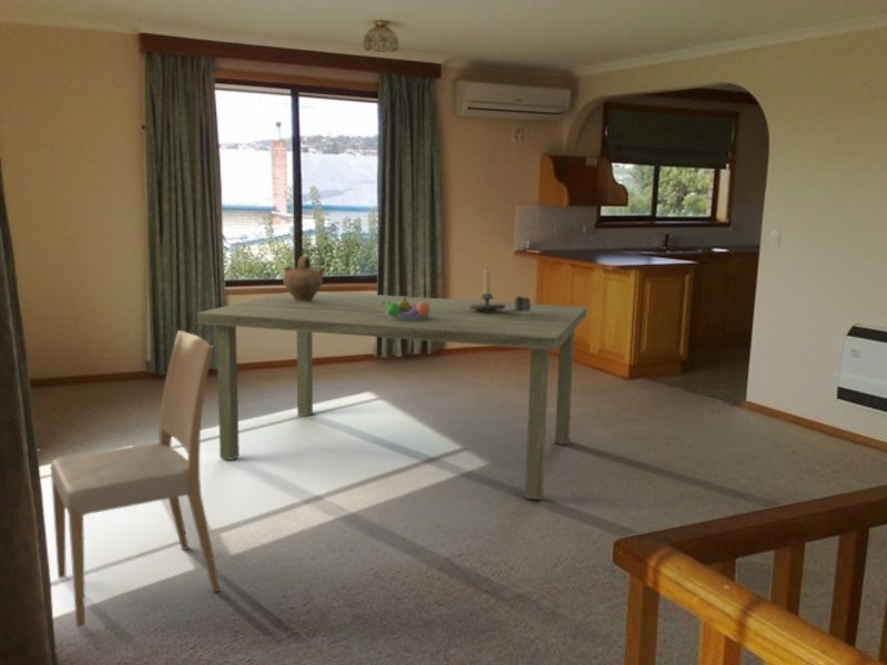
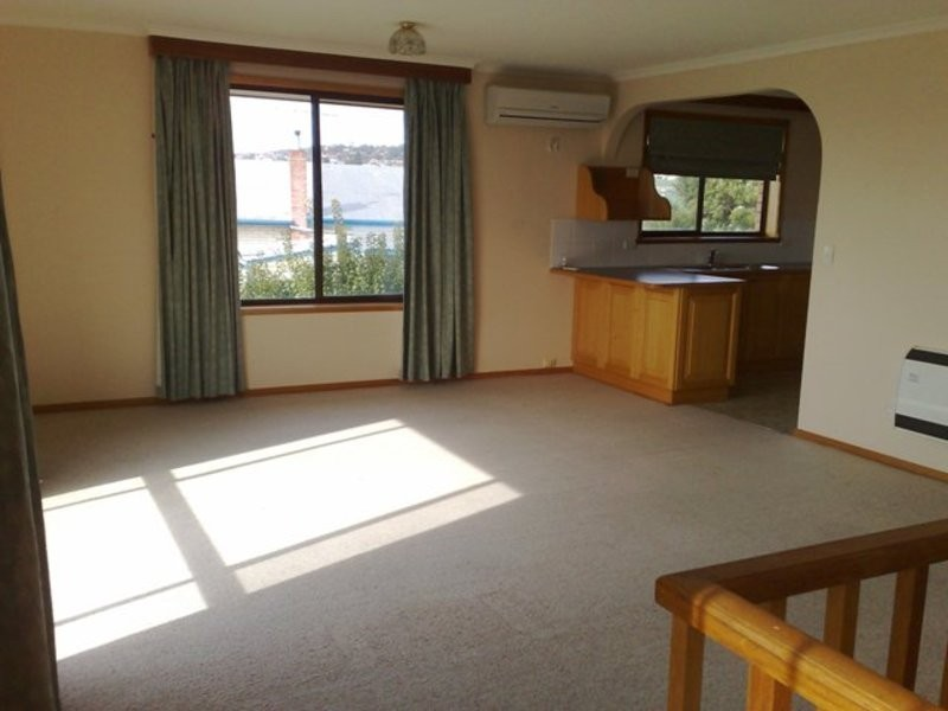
- dining table (402, 338)
- fruit bowl (406, 308)
- jug (304, 277)
- candlestick (491, 294)
- dining chair (132, 467)
